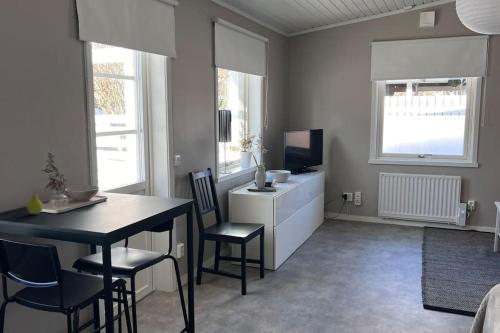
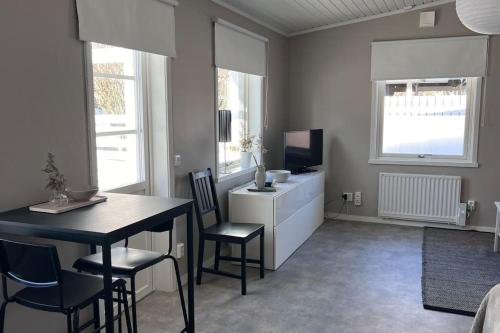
- fruit (34, 201)
